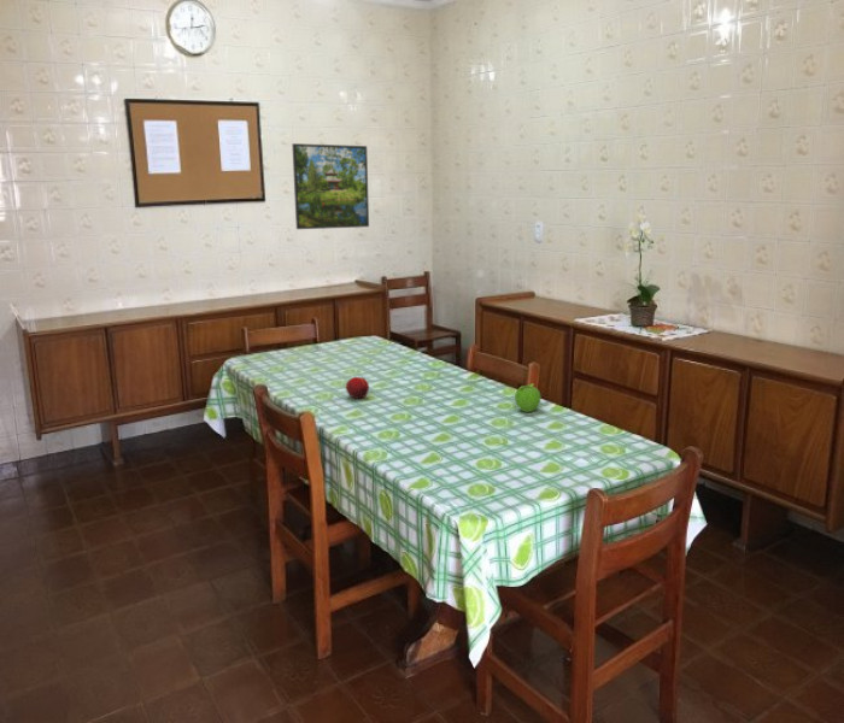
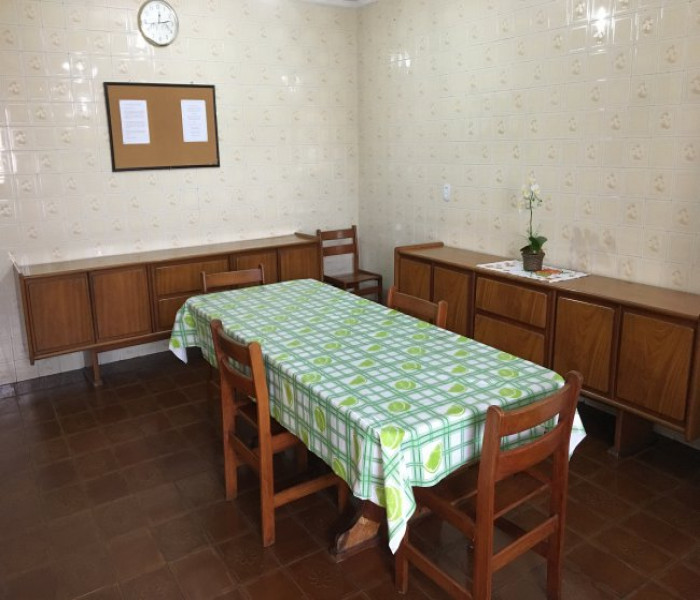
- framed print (332, 187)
- fruit (357, 387)
- fruit (527, 396)
